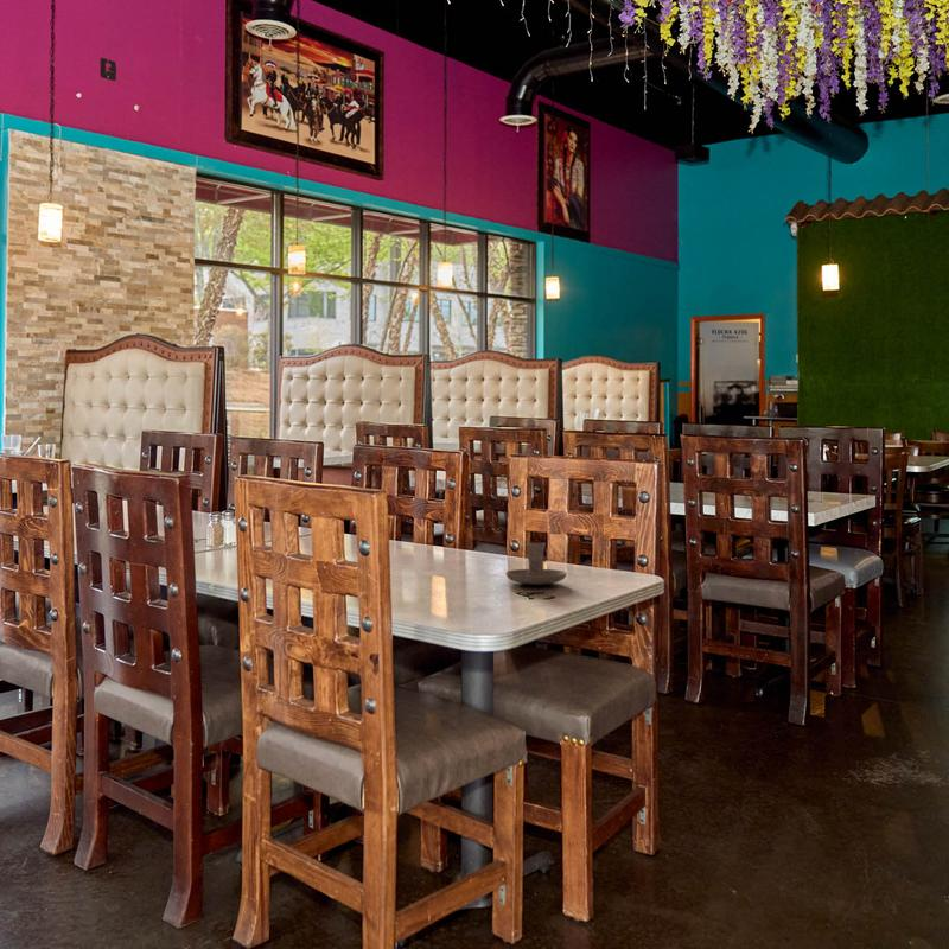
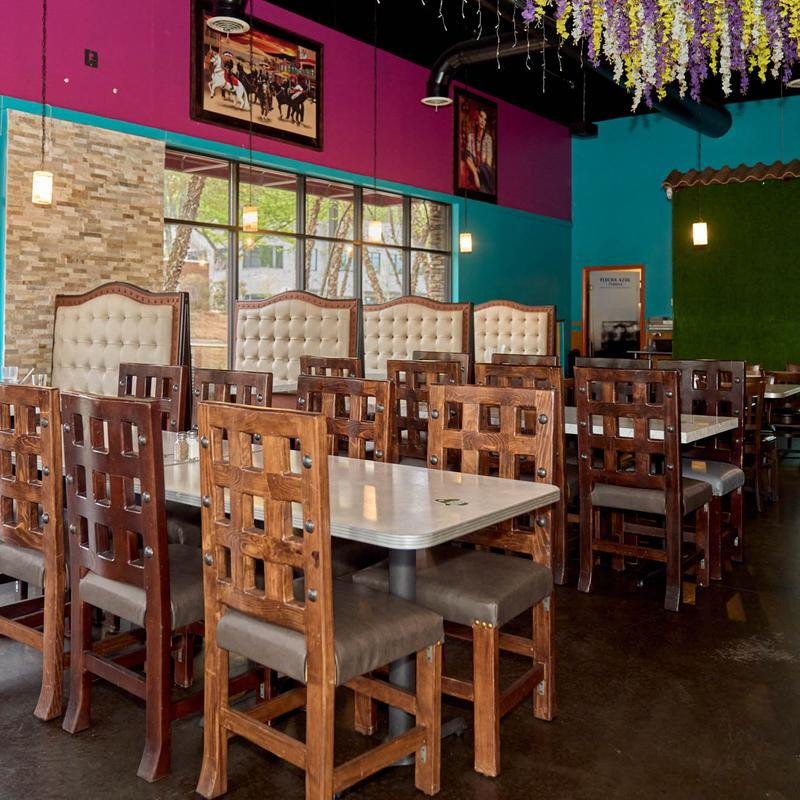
- candle holder (536, 562)
